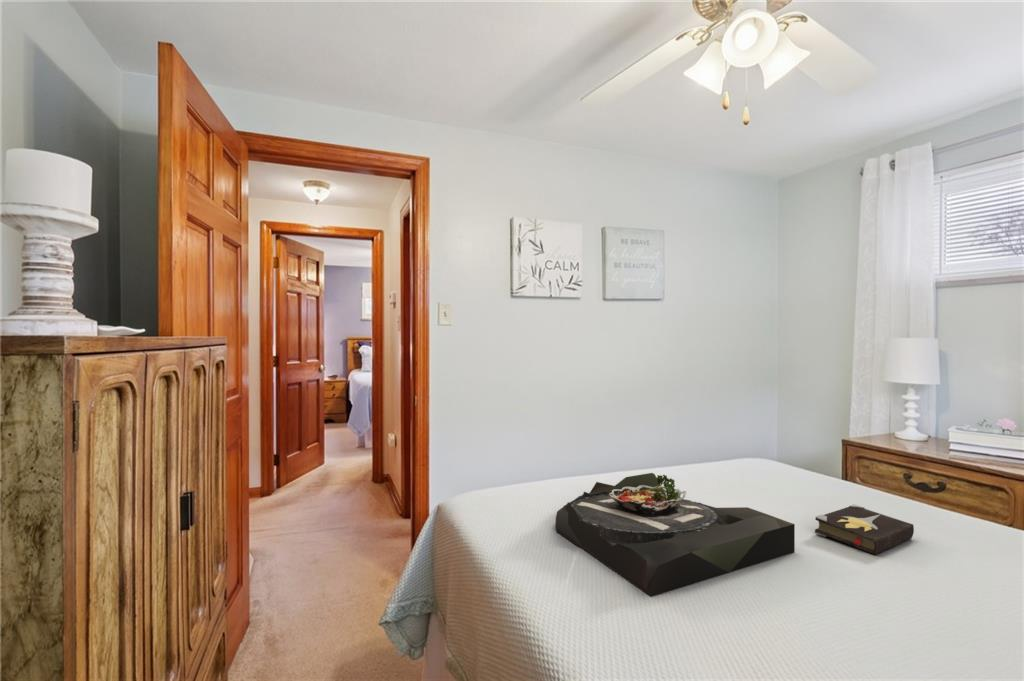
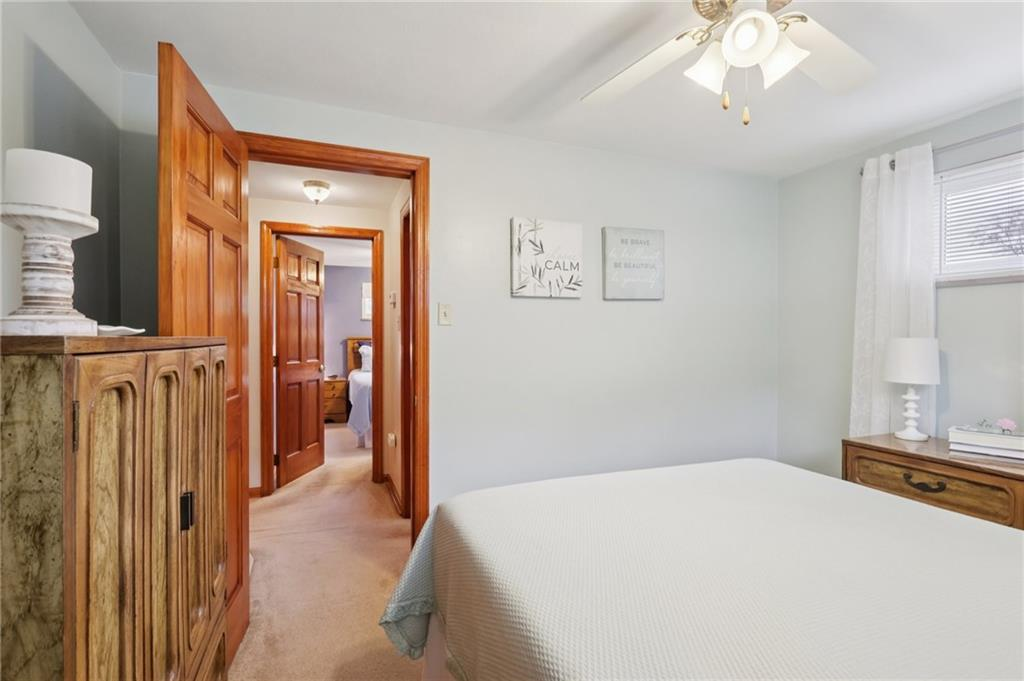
- serving tray (651, 502)
- hardback book (863, 526)
